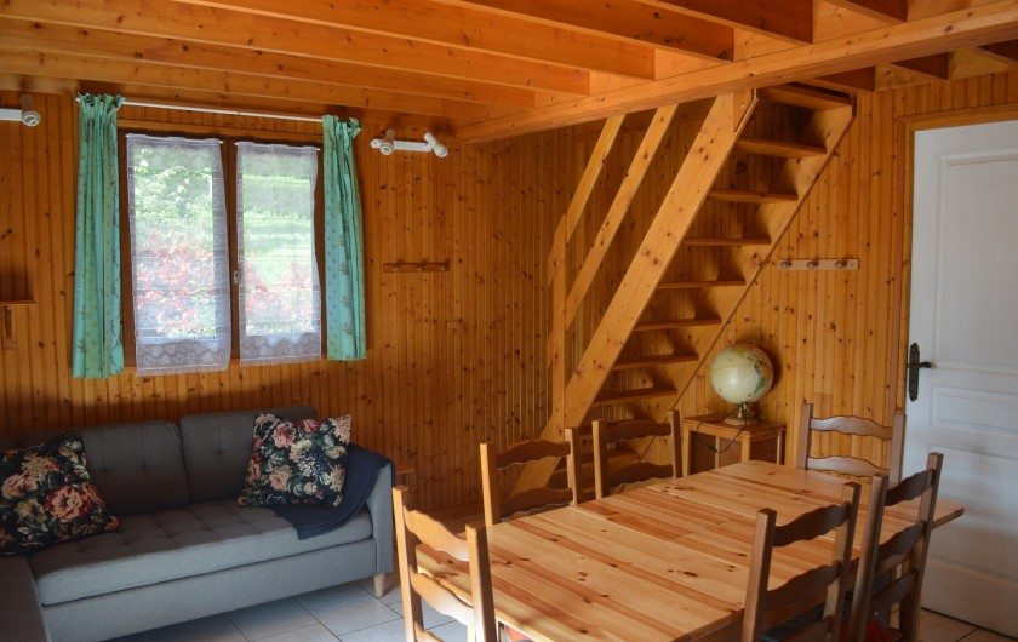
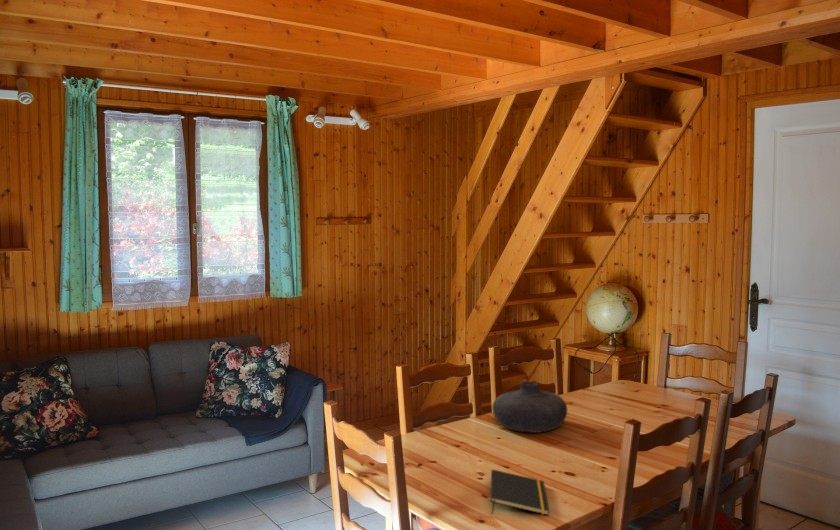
+ vase (529, 403)
+ notepad (518, 490)
